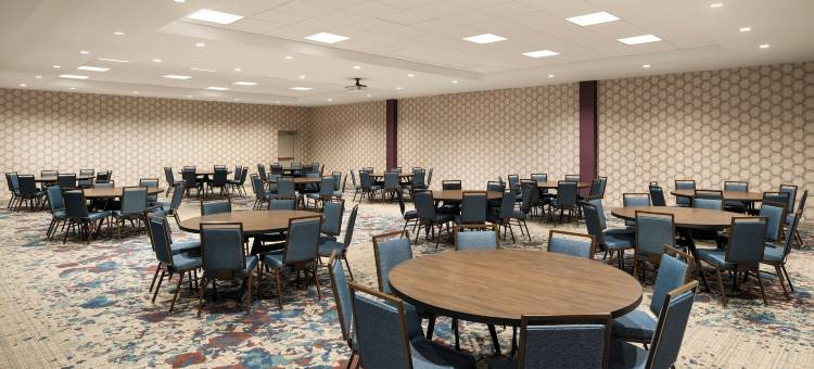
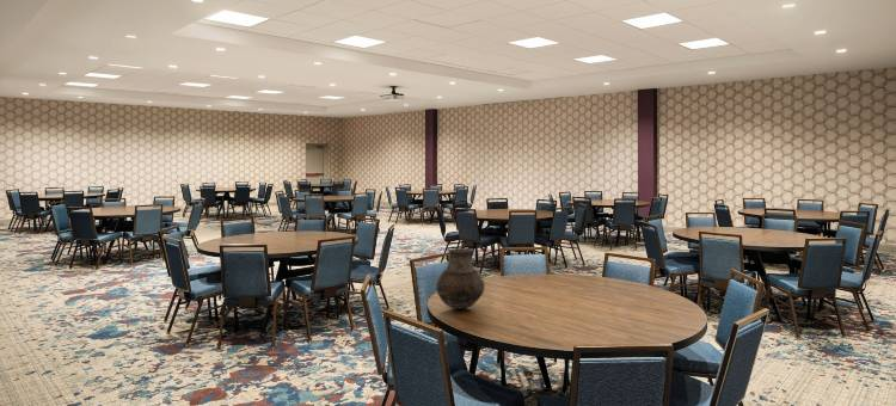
+ vase (460, 278)
